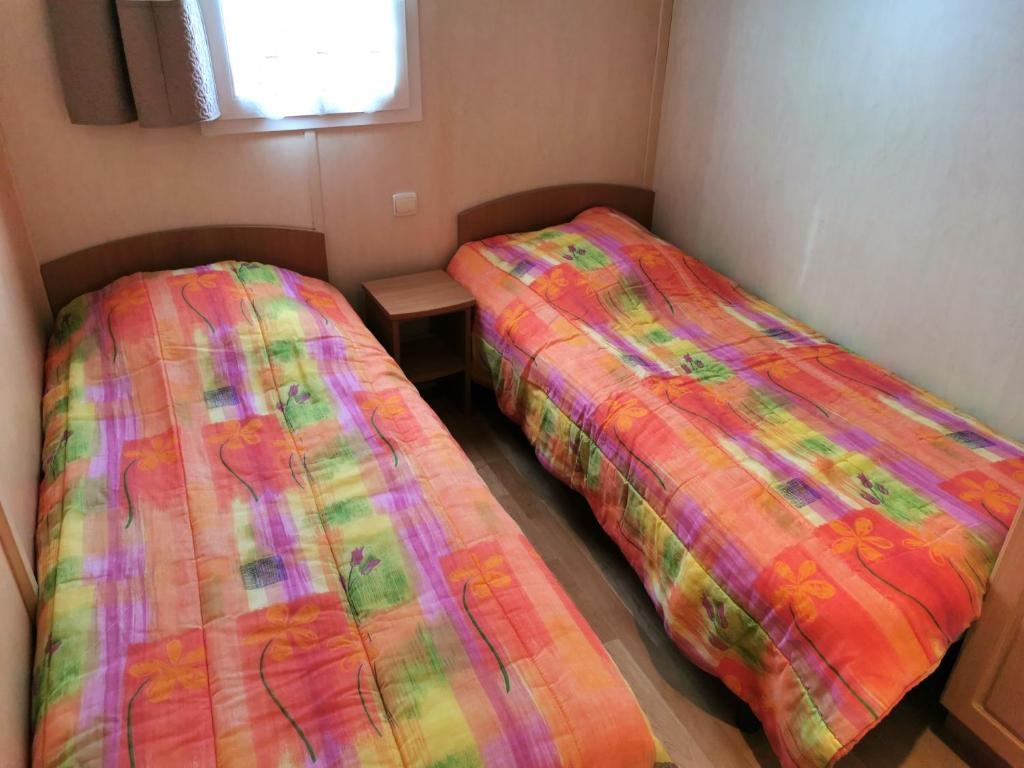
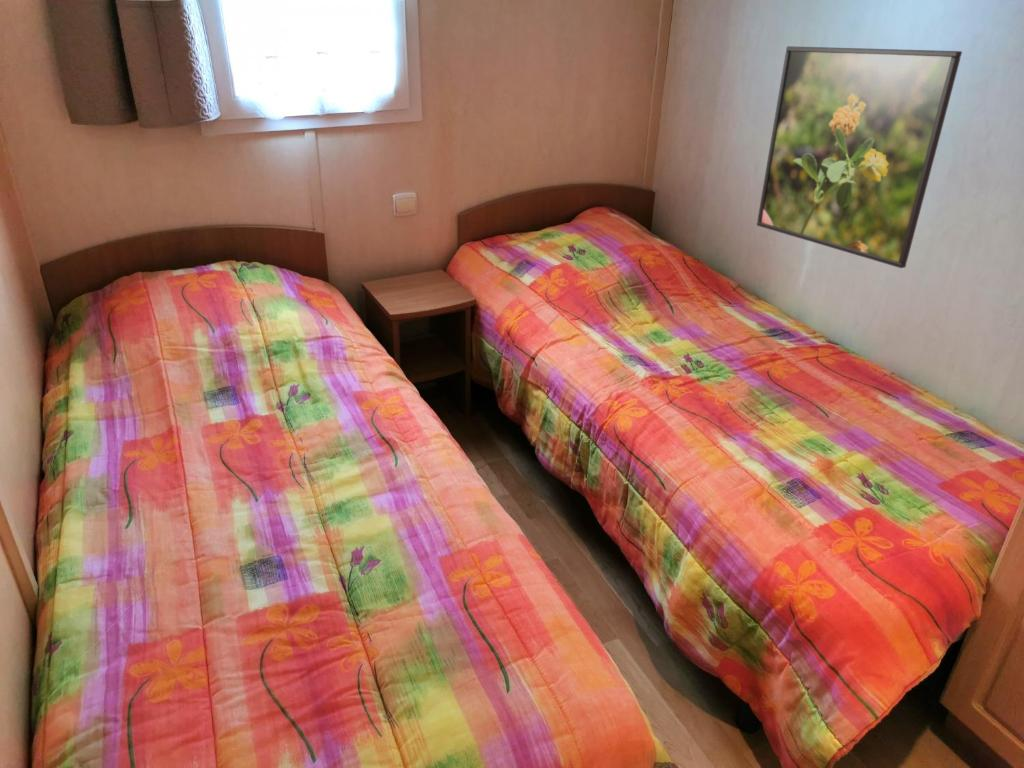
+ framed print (843, 152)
